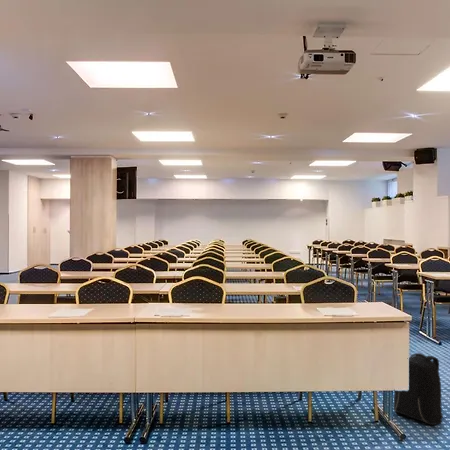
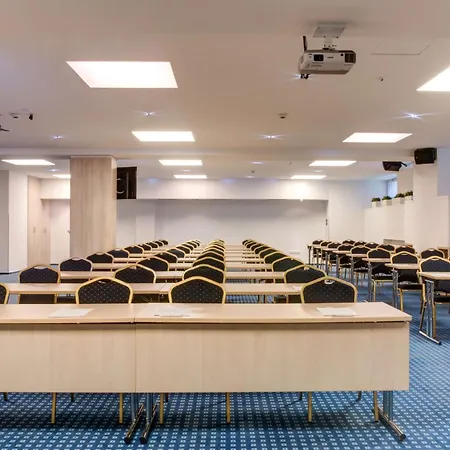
- backpack (419, 384)
